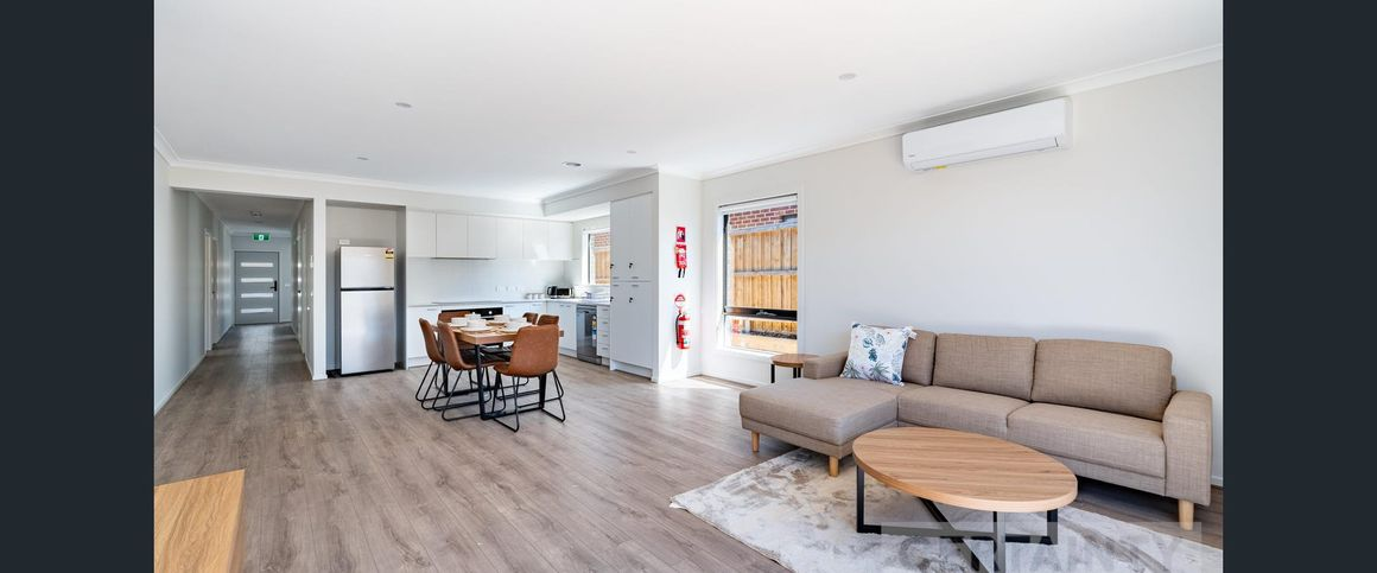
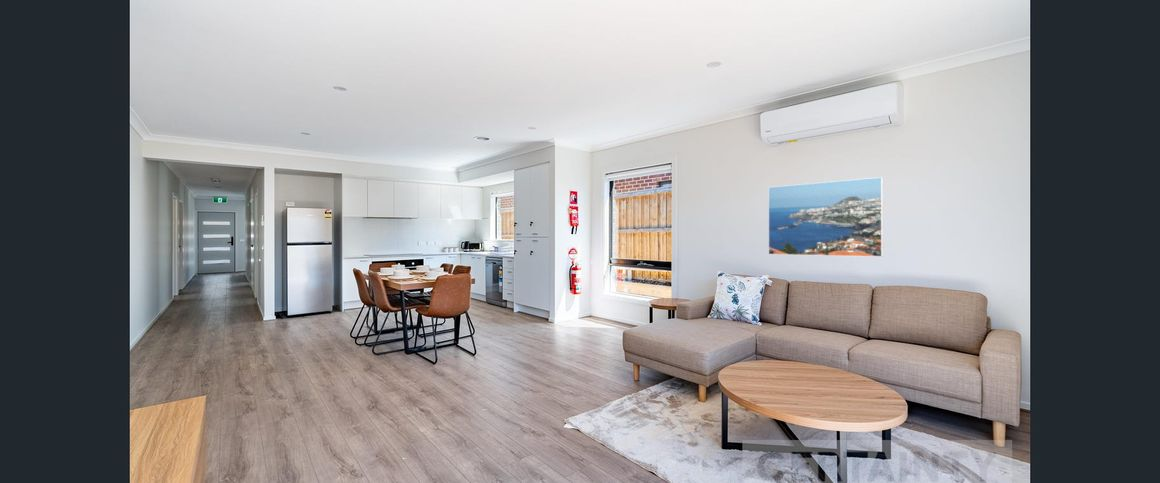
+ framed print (821, 219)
